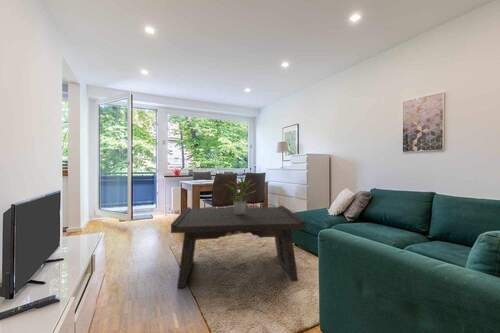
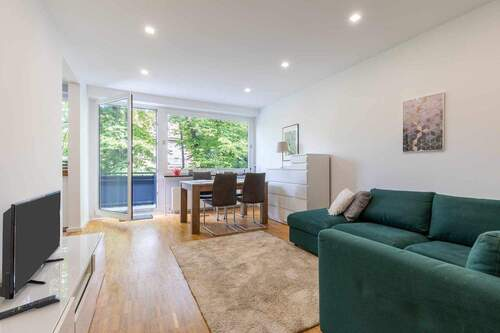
- potted plant (241, 195)
- coffee table (233, 233)
